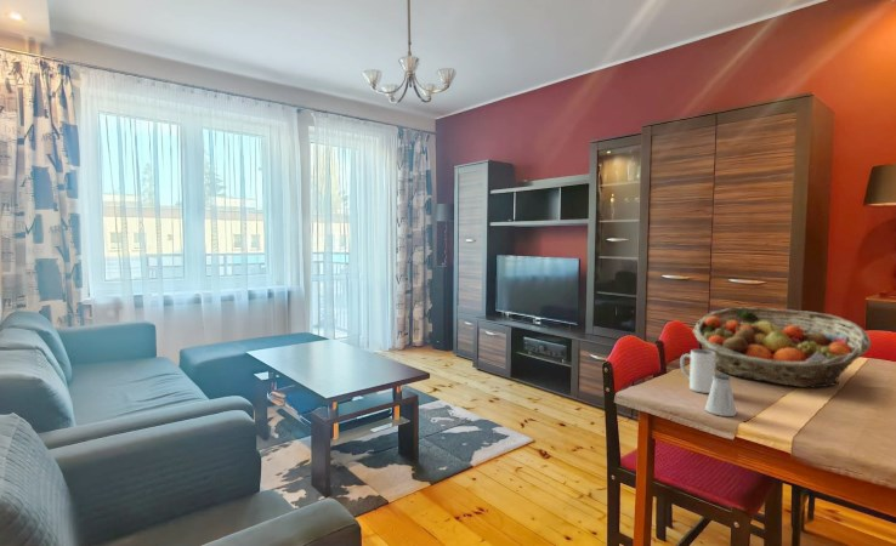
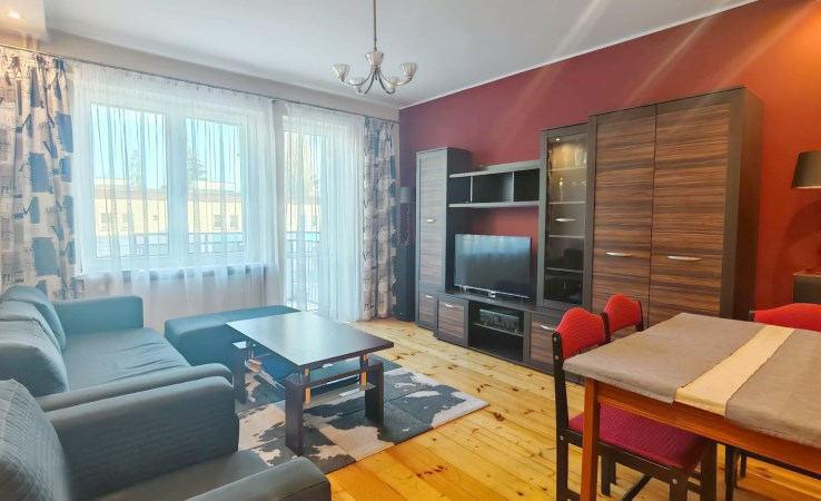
- fruit basket (772, 343)
- mug (697, 369)
- saltshaker (721, 393)
